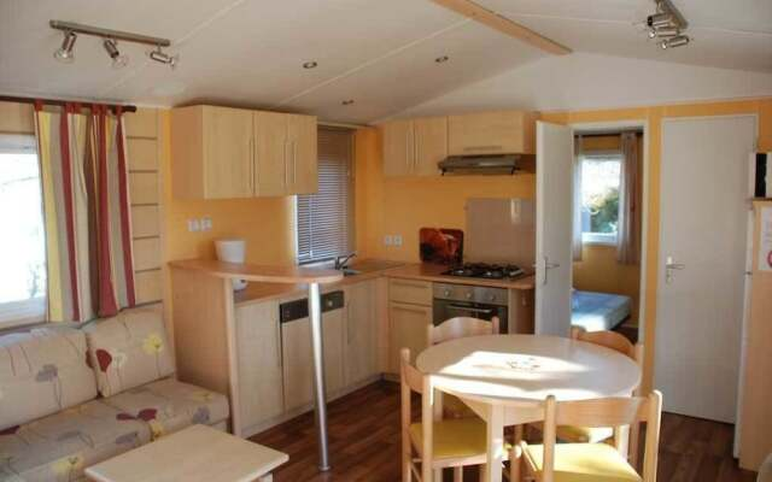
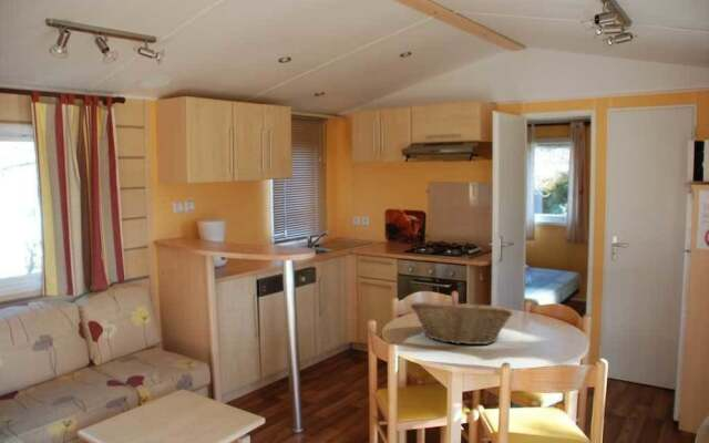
+ fruit basket (460, 317)
